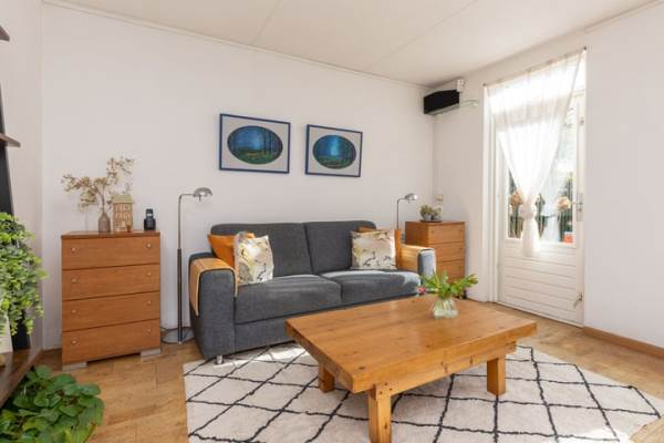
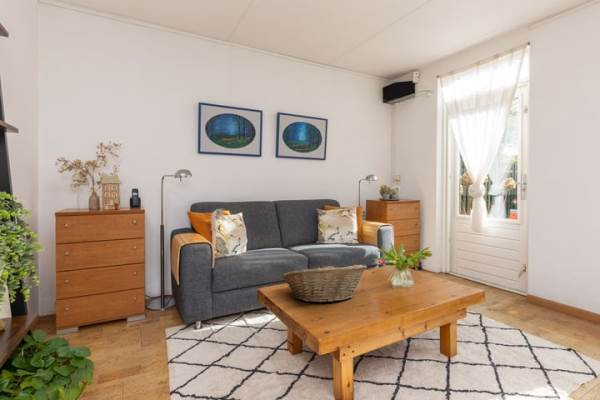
+ fruit basket (324, 278)
